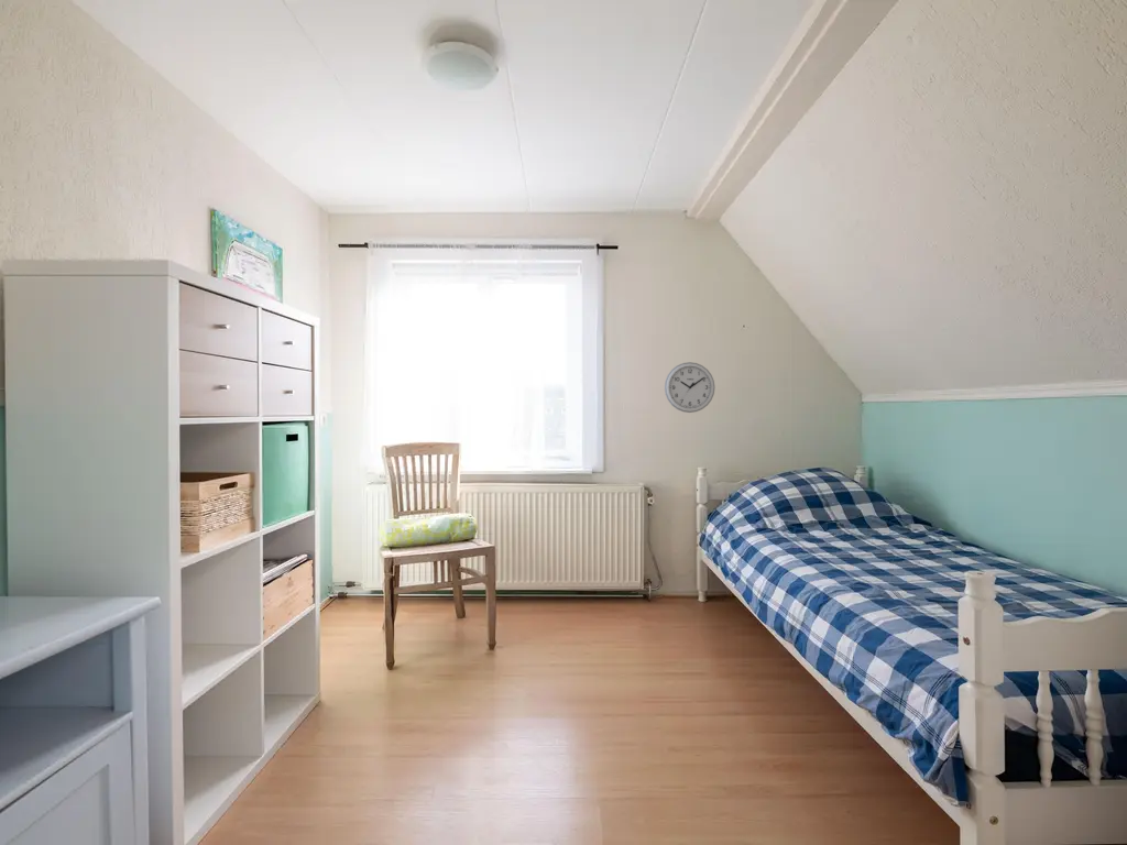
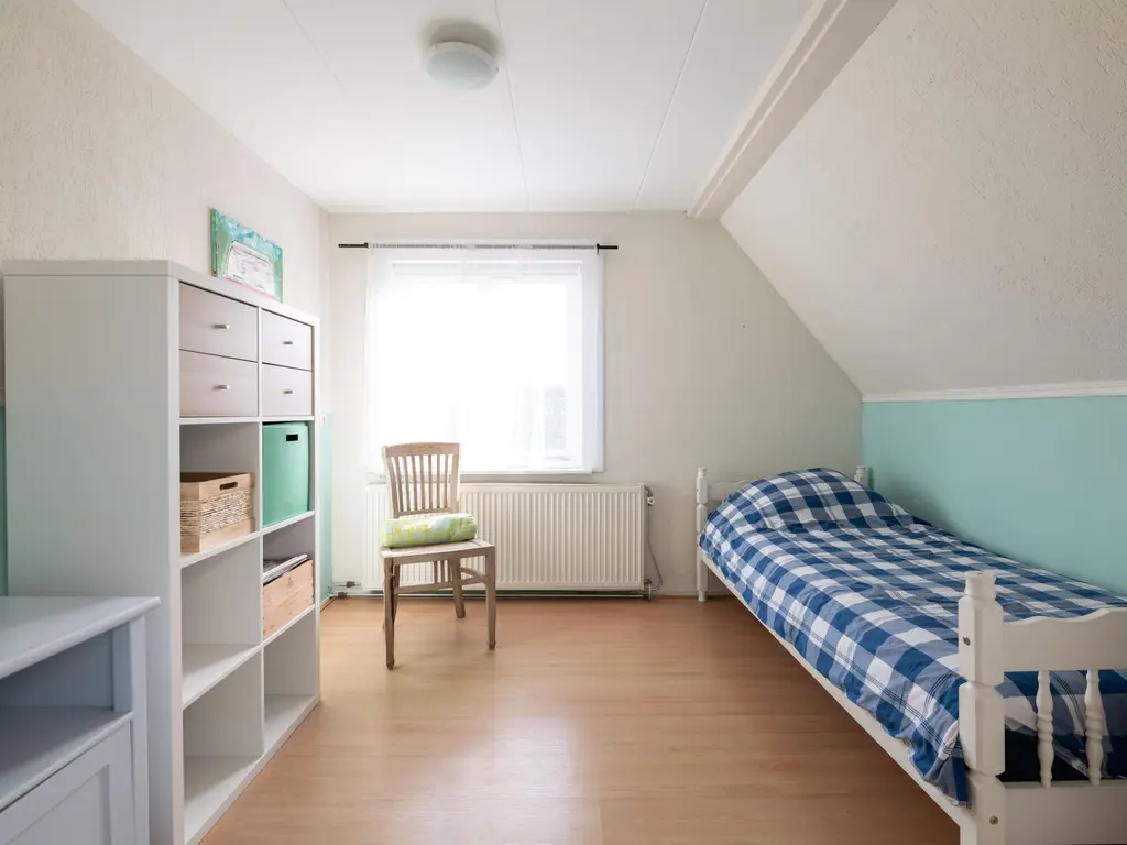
- wall clock (689, 387)
